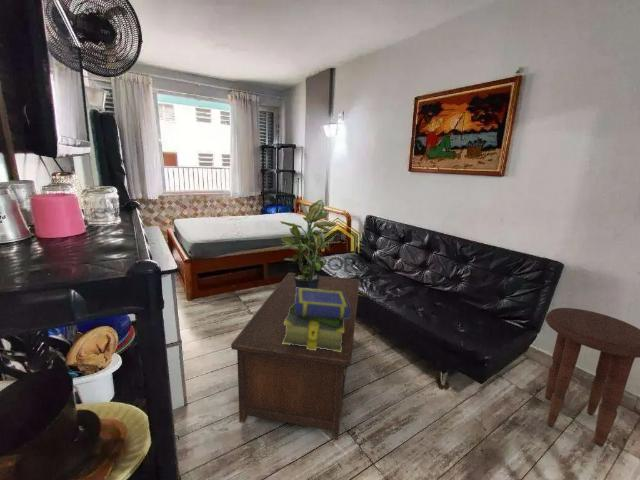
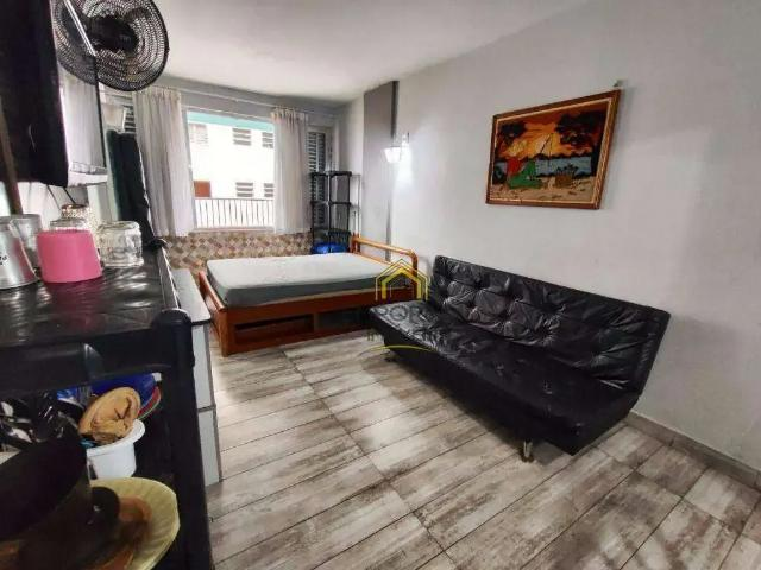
- side table (573, 371)
- potted plant (309, 249)
- stack of books (318, 315)
- cabinet (305, 346)
